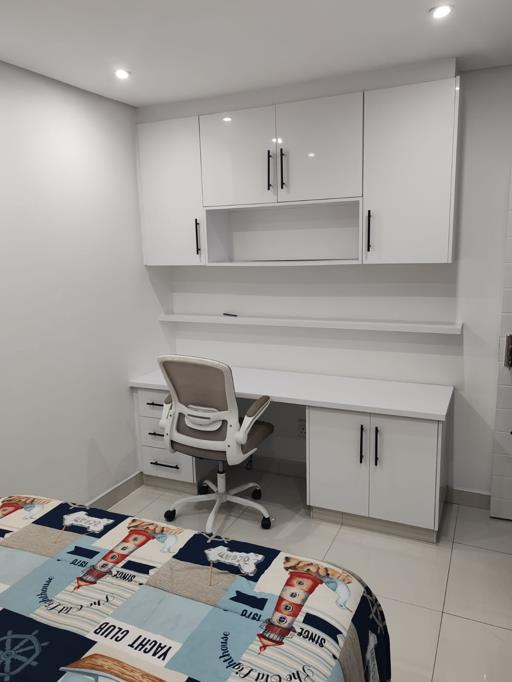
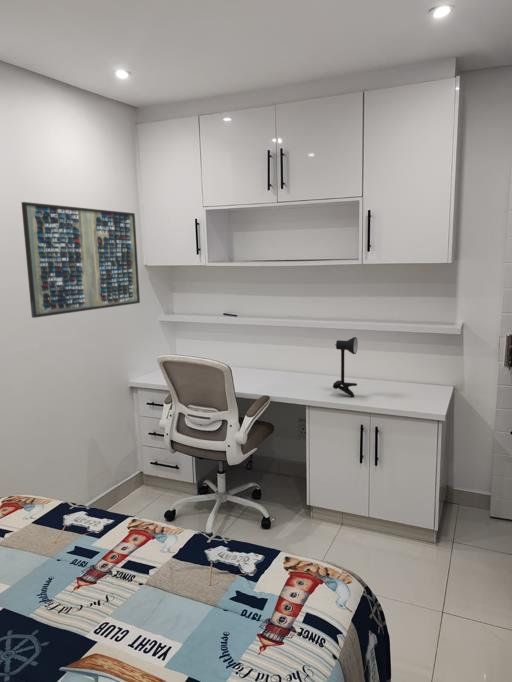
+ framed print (88, 259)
+ desk lamp (343, 366)
